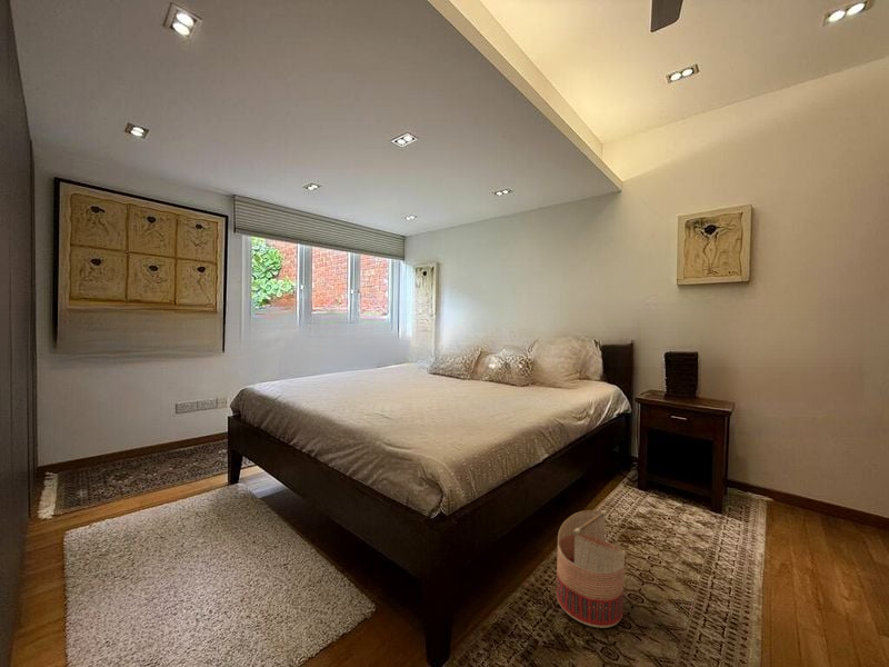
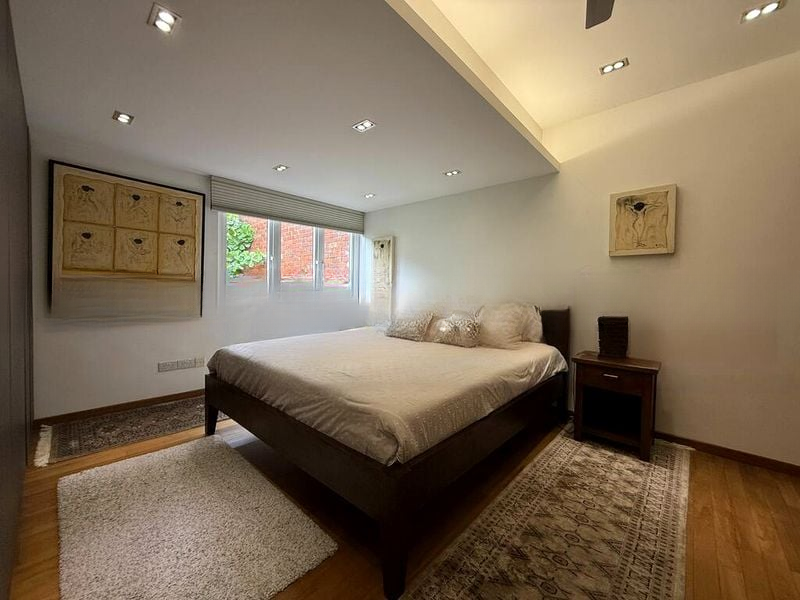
- basket (589, 561)
